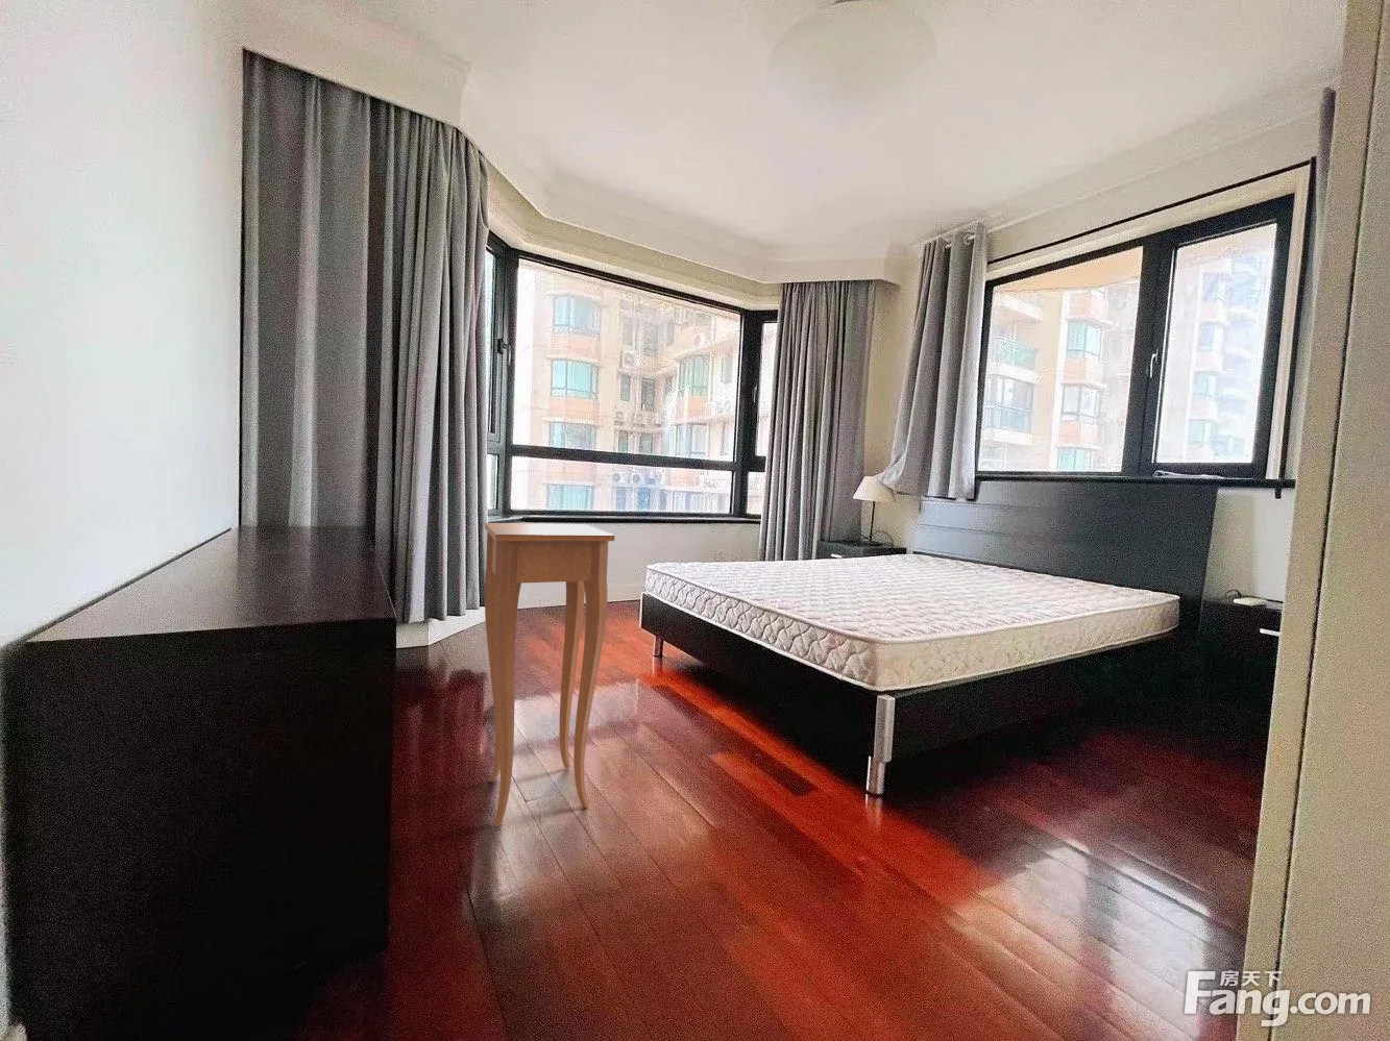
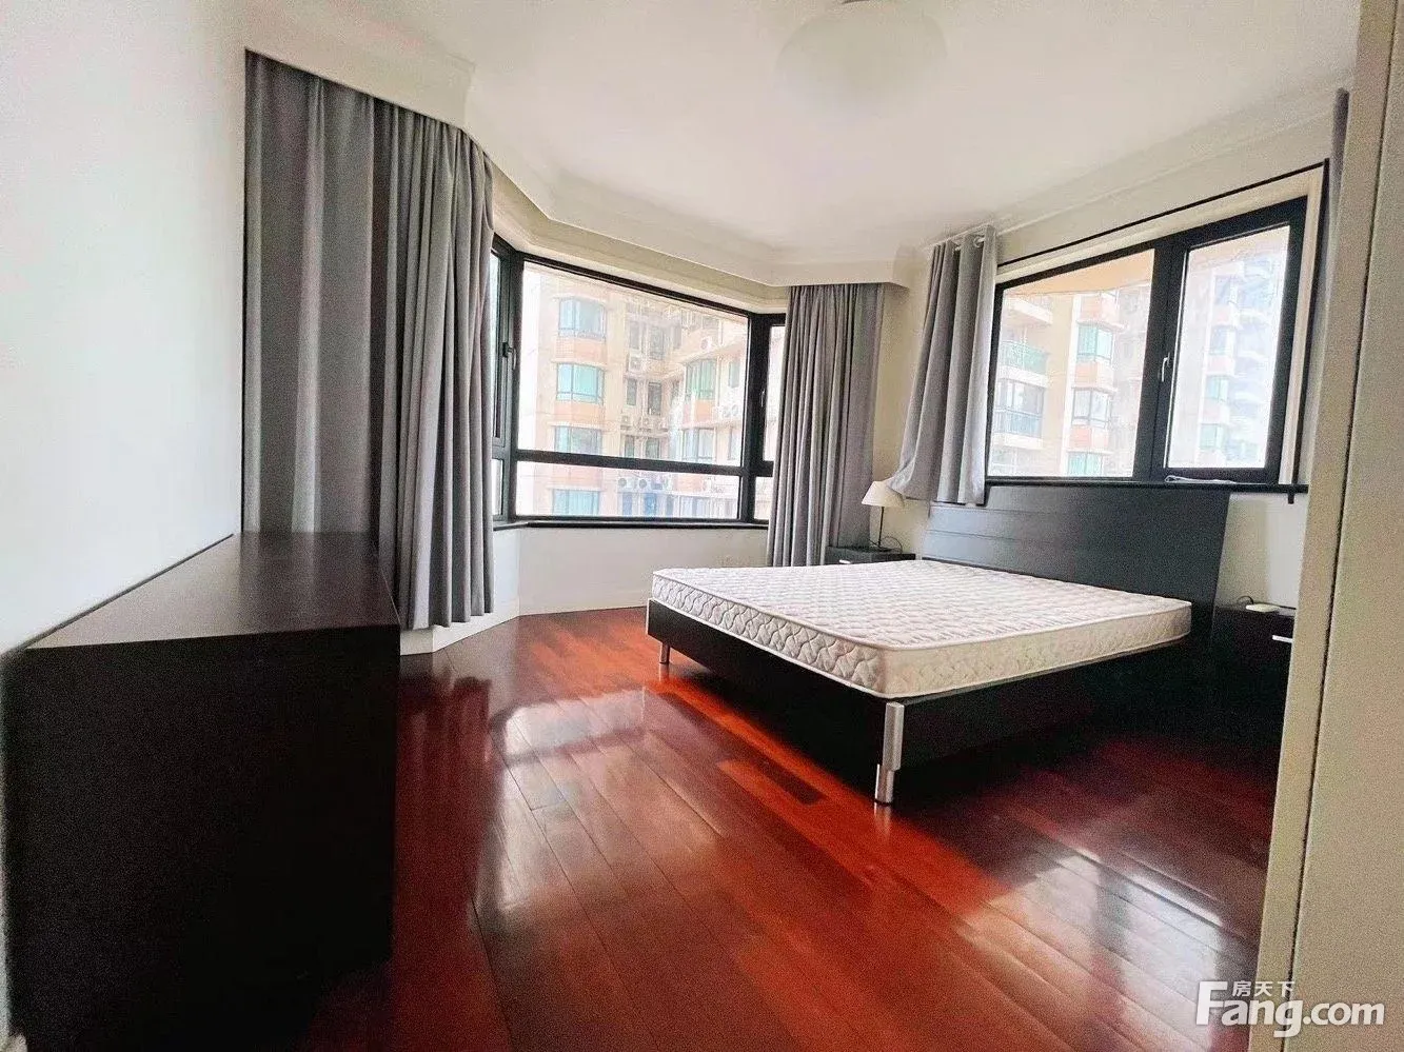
- side table (563, 665)
